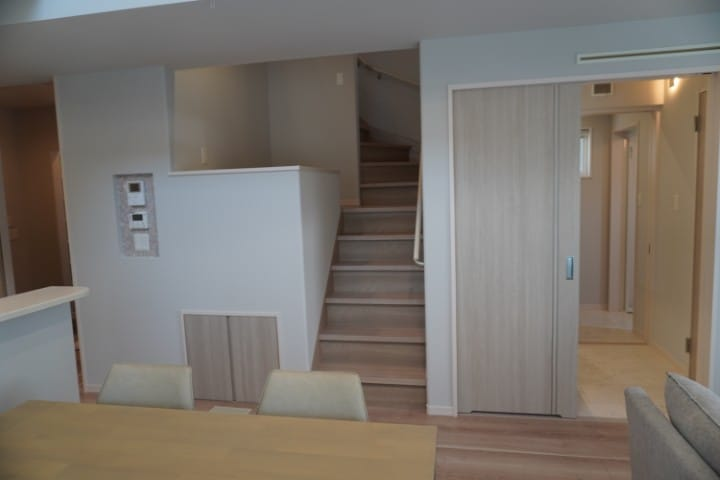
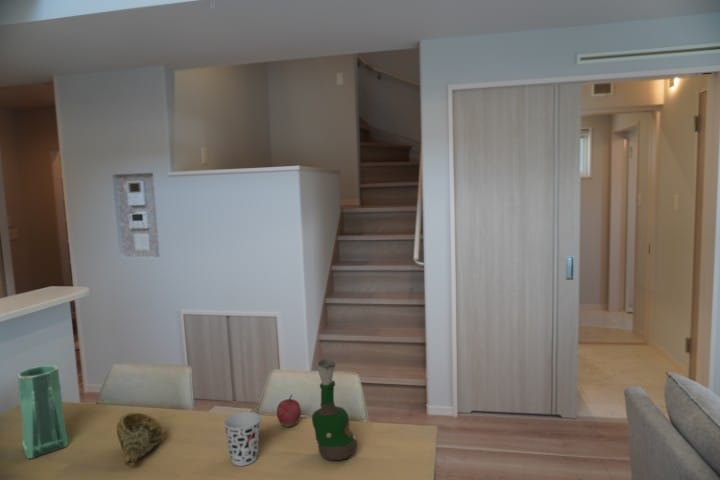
+ cup (243, 439)
+ grog bottle (333, 408)
+ vase (41, 408)
+ decorative bowl (140, 437)
+ apple (288, 409)
